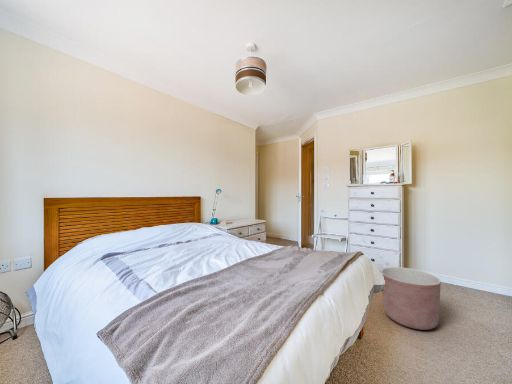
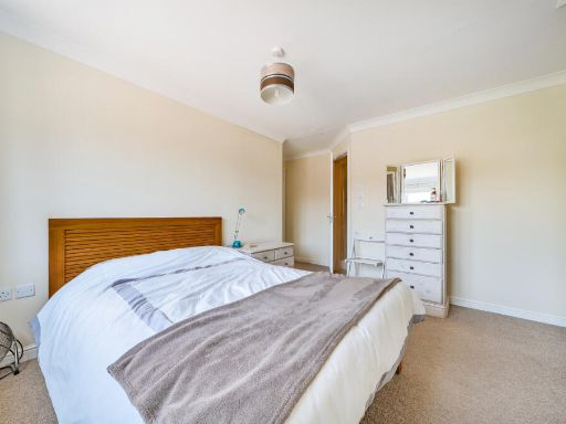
- planter (409, 297)
